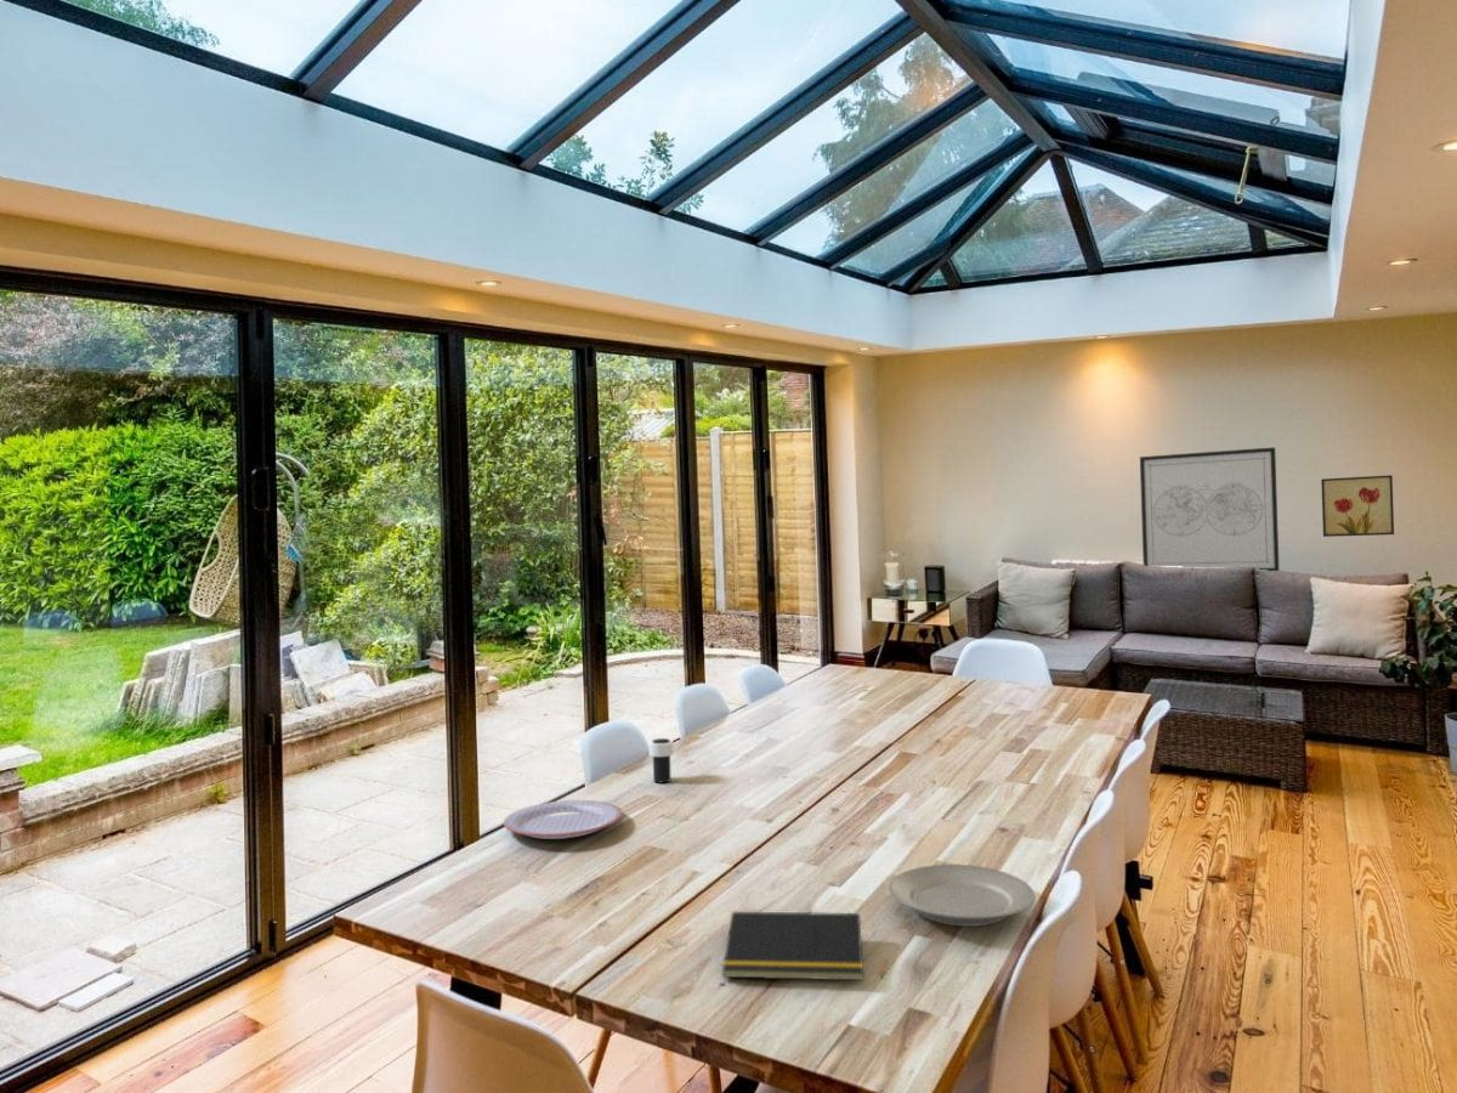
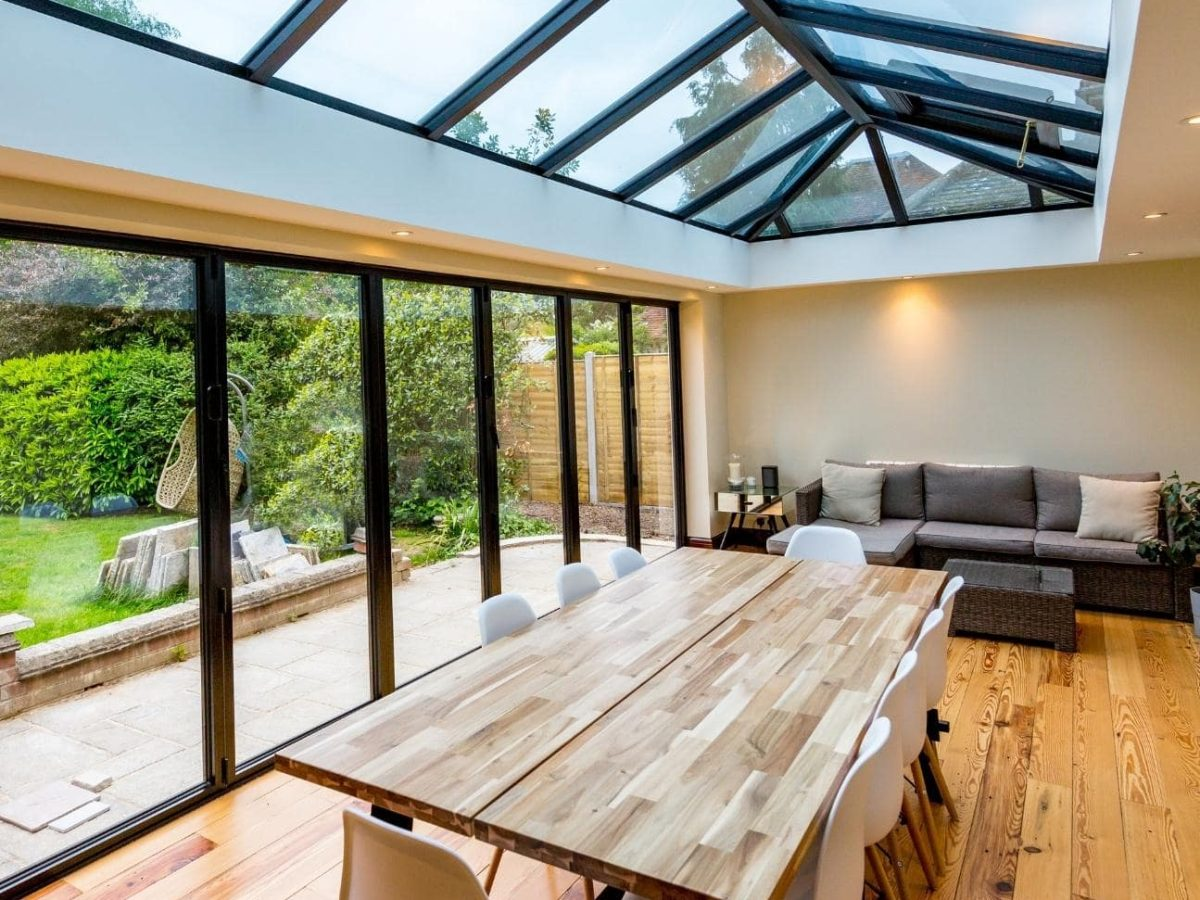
- wall art (1207, 512)
- wall art (1356, 506)
- plate (563, 821)
- cup (661, 760)
- notepad (794, 944)
- plate (960, 897)
